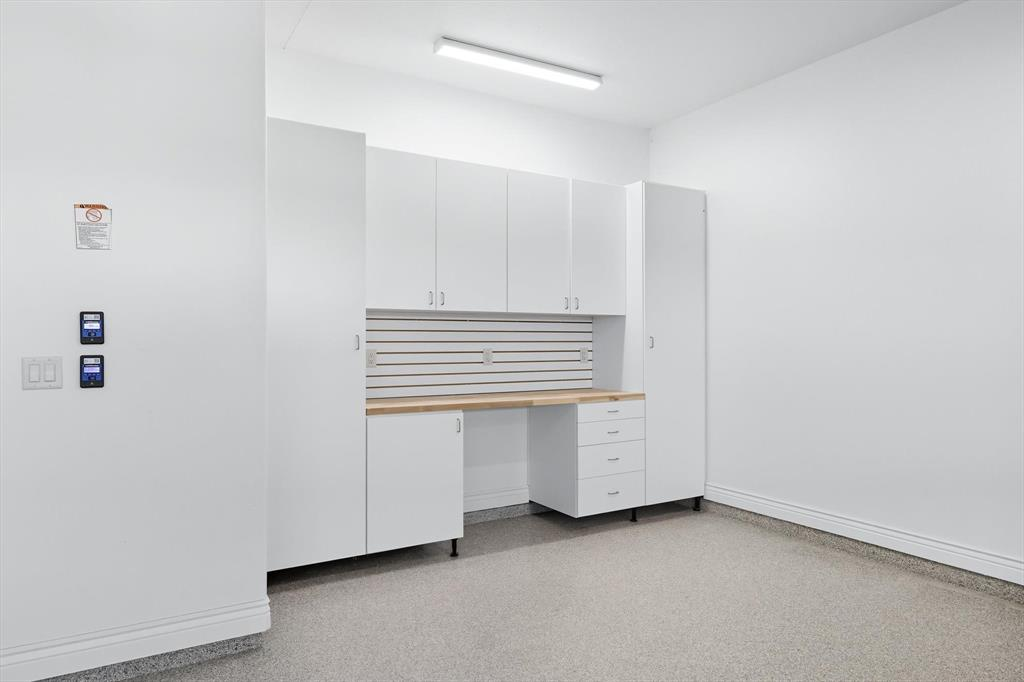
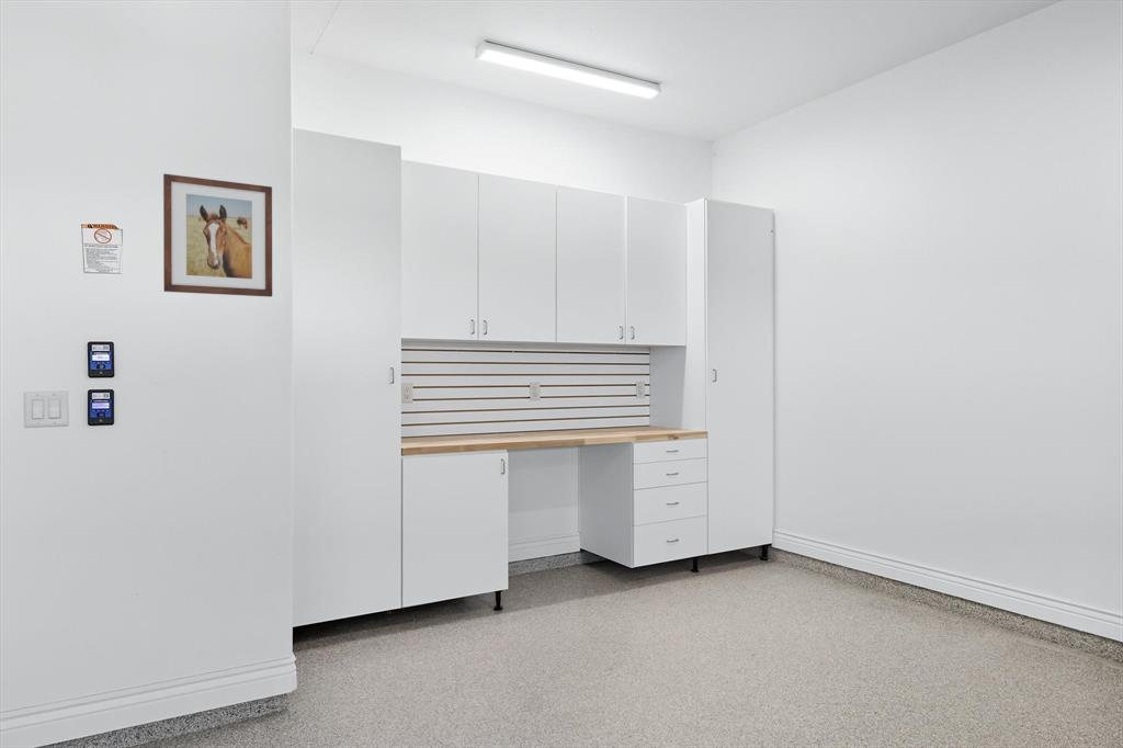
+ wall art (219, 237)
